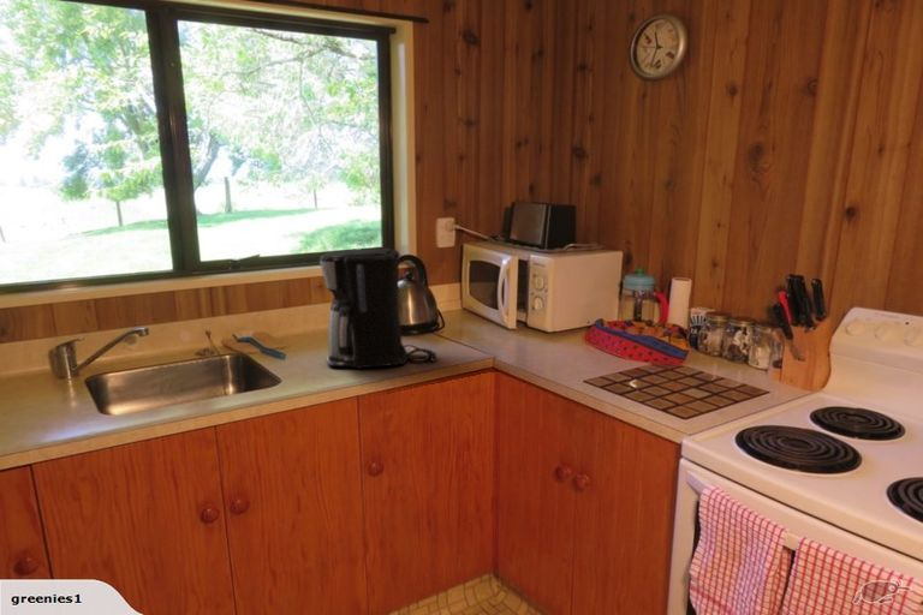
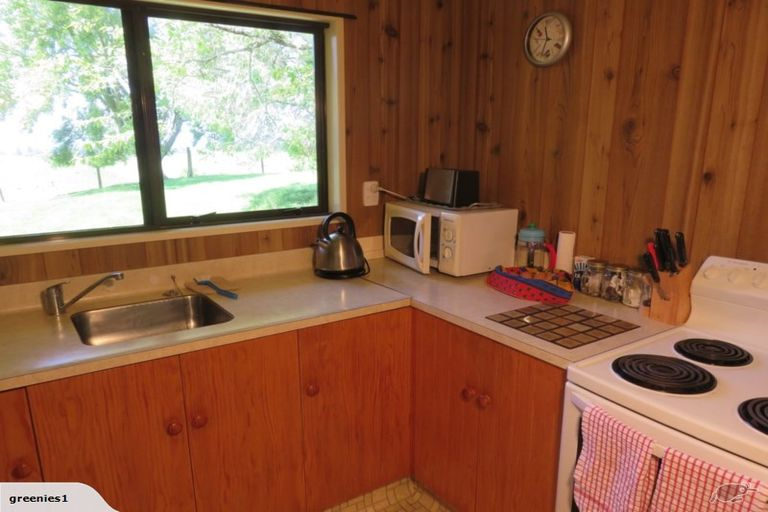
- coffee maker (373, 308)
